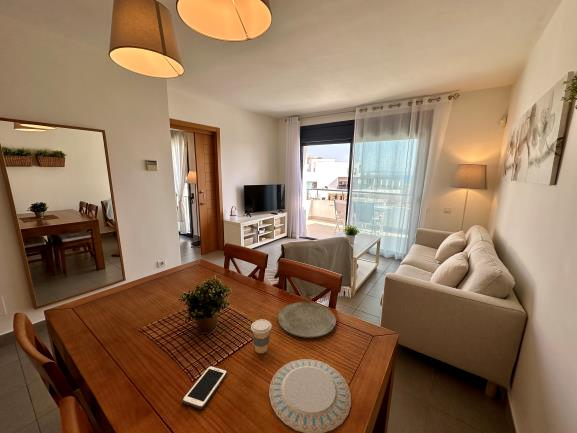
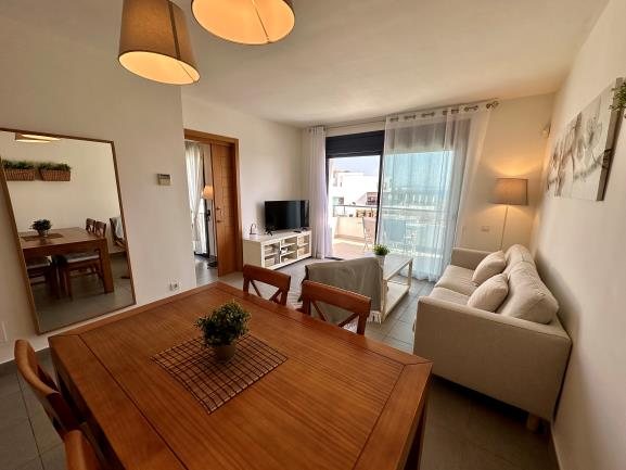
- plate (306, 318)
- chinaware (309, 388)
- cell phone (206, 385)
- coffee cup (261, 336)
